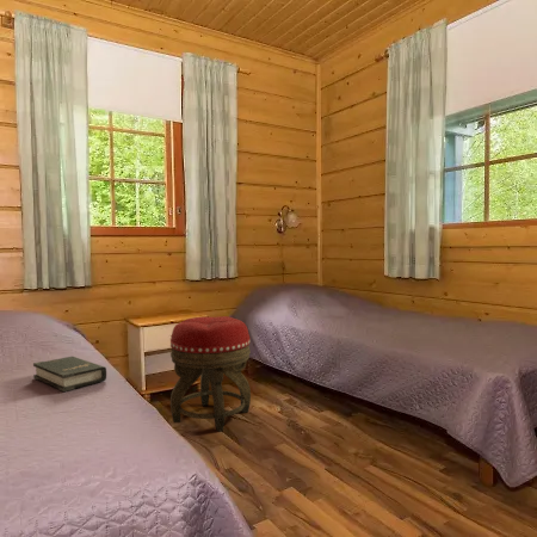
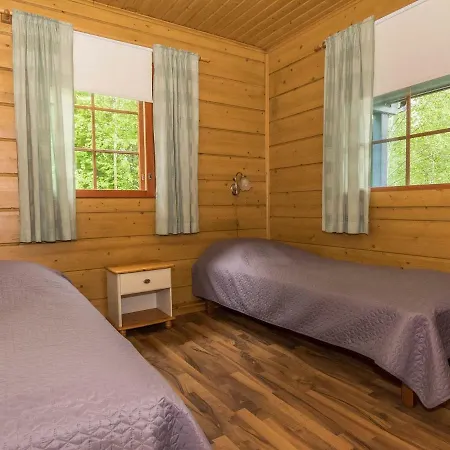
- hardback book (69, 371)
- footstool (210, 368)
